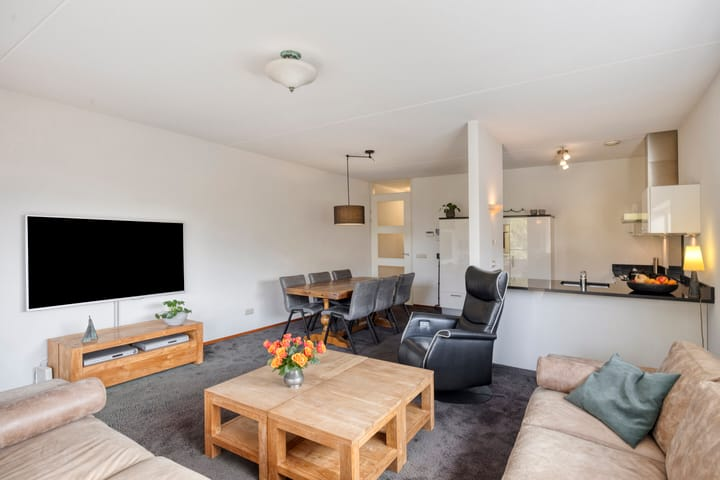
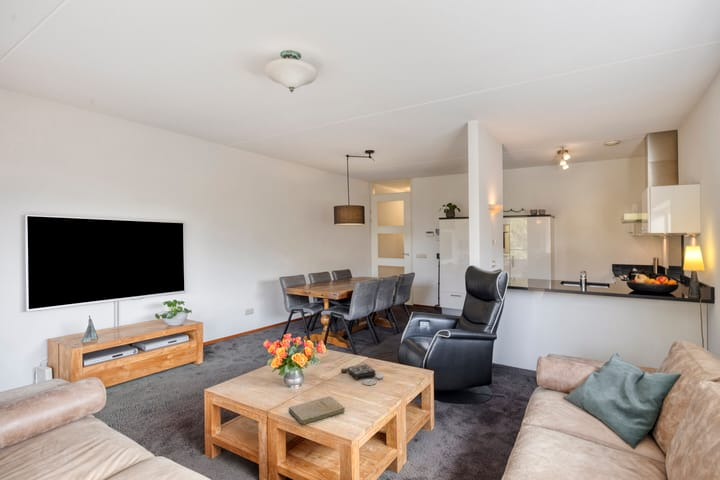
+ board game (361, 372)
+ book (316, 409)
